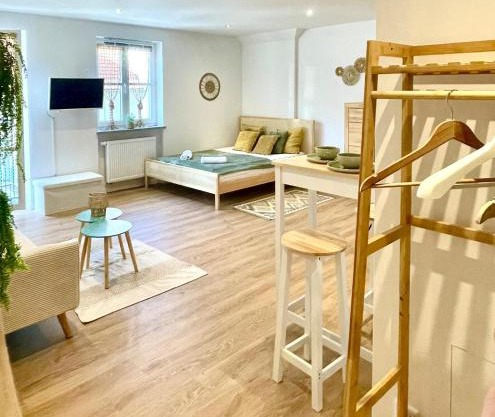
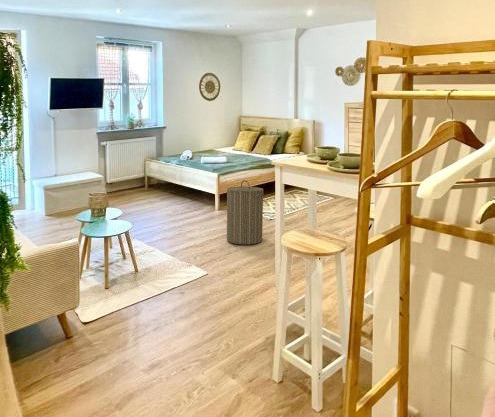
+ laundry hamper (244, 210)
